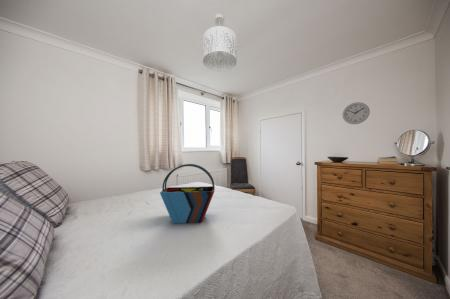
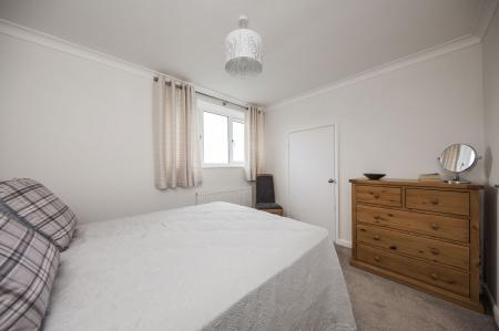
- wall clock (355, 113)
- tote bag (189, 191)
